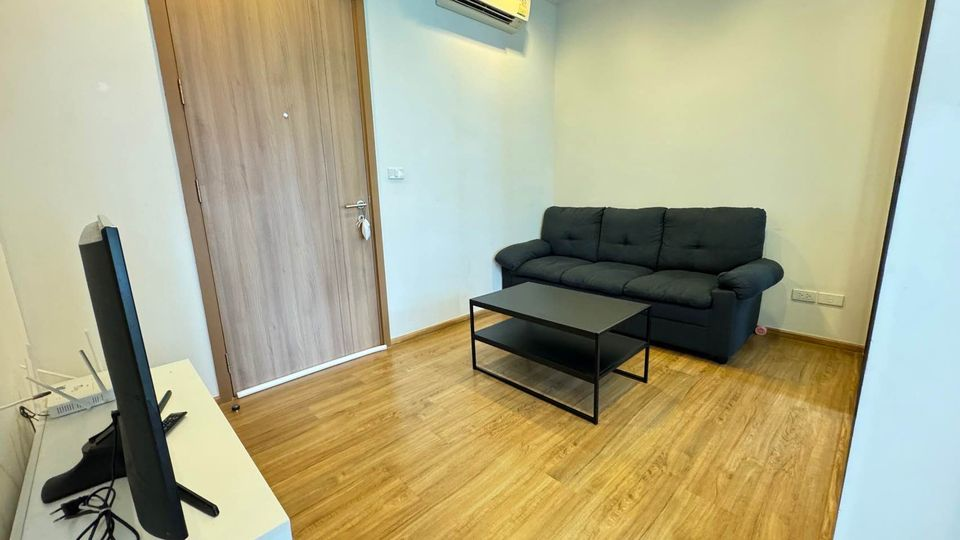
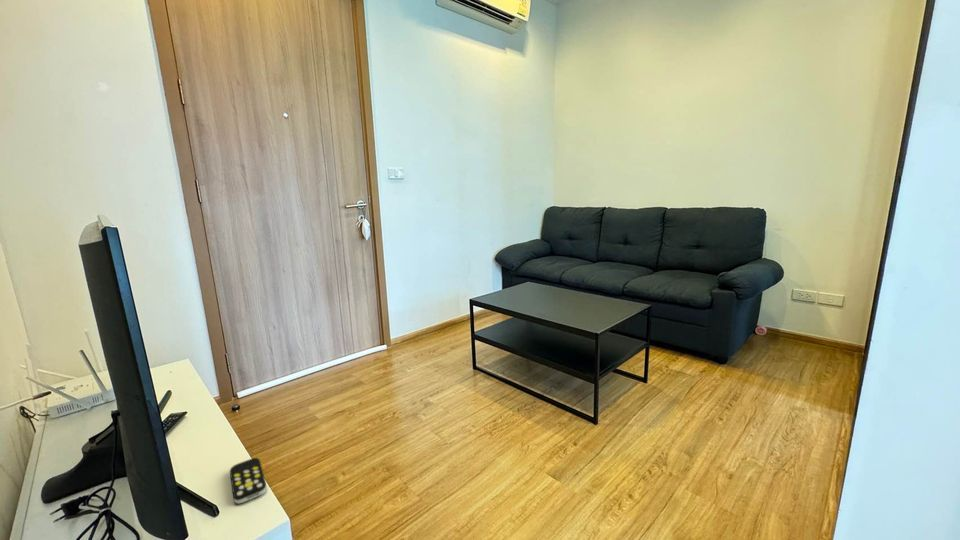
+ remote control (247, 478)
